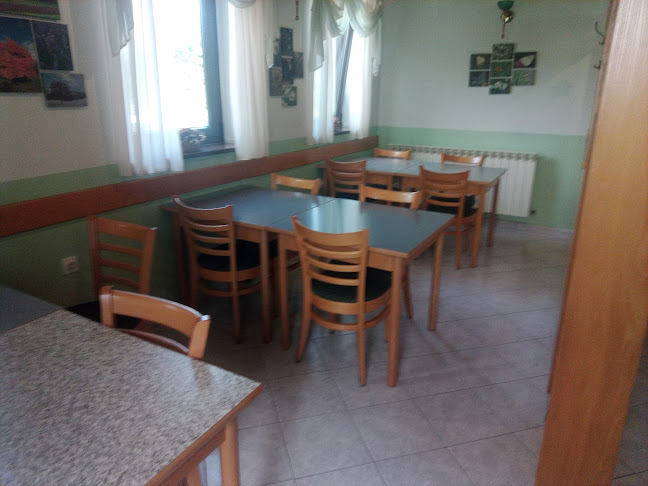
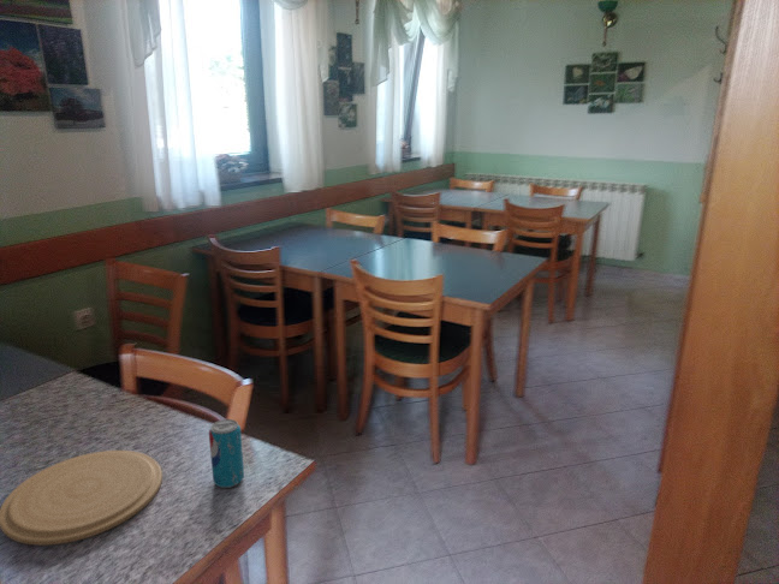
+ beverage can (226, 453)
+ plate (84, 490)
